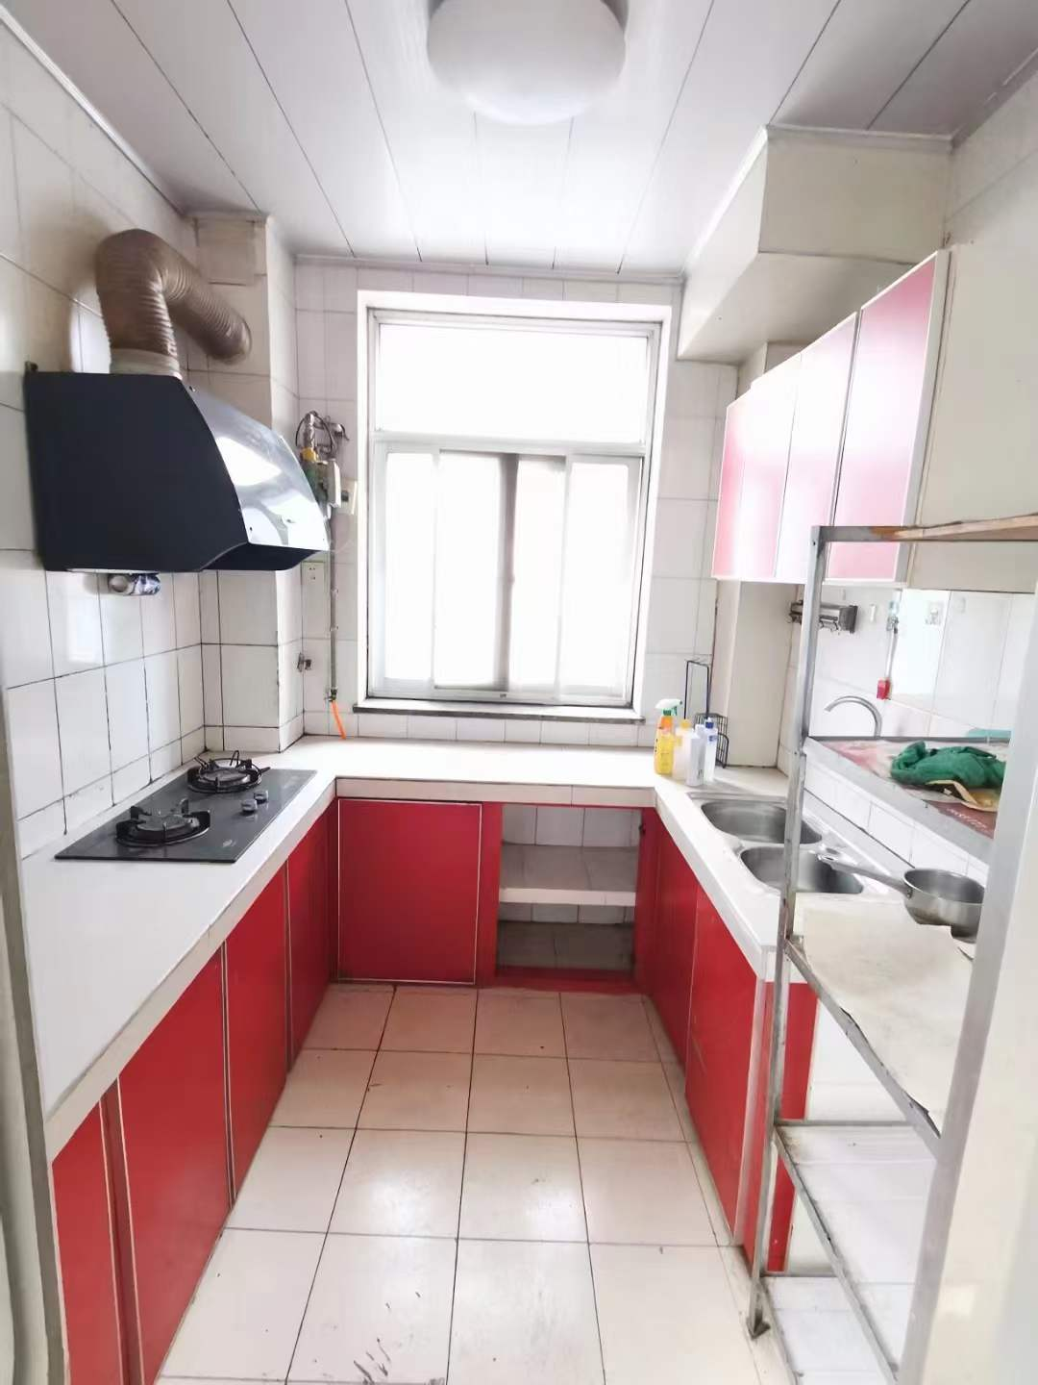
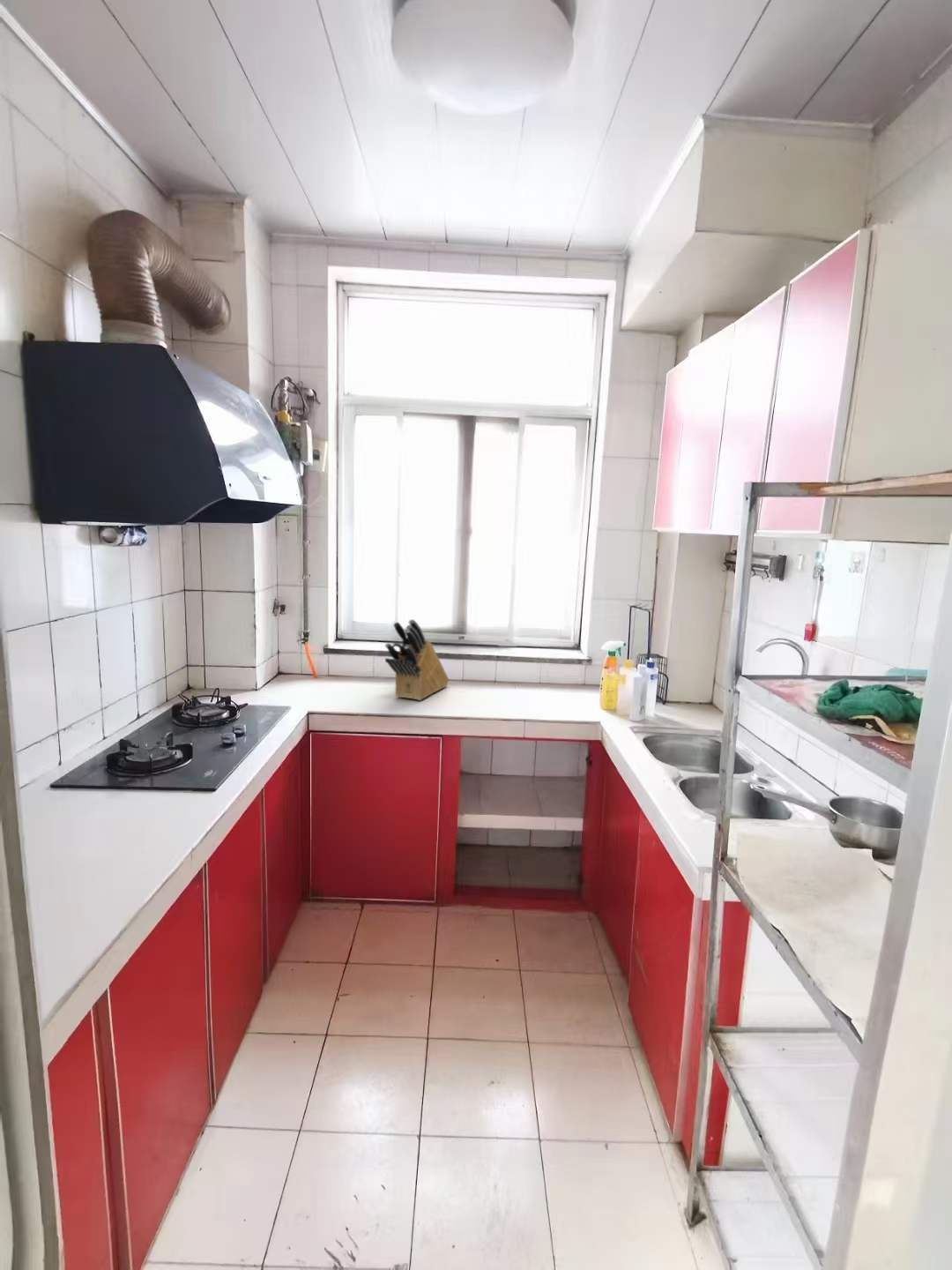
+ knife block (418, 655)
